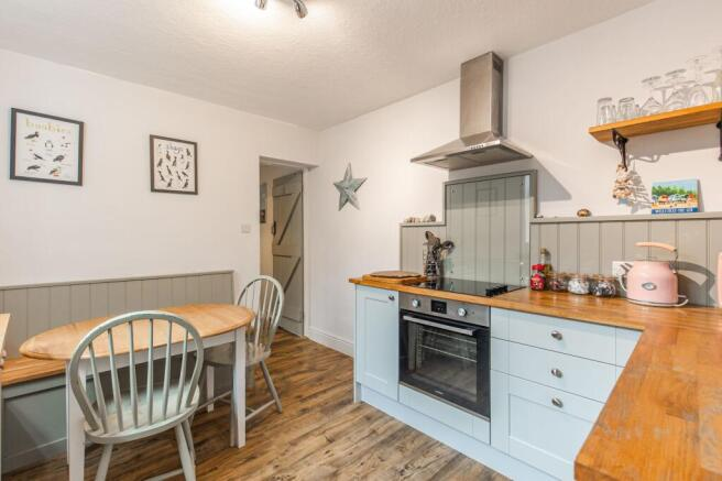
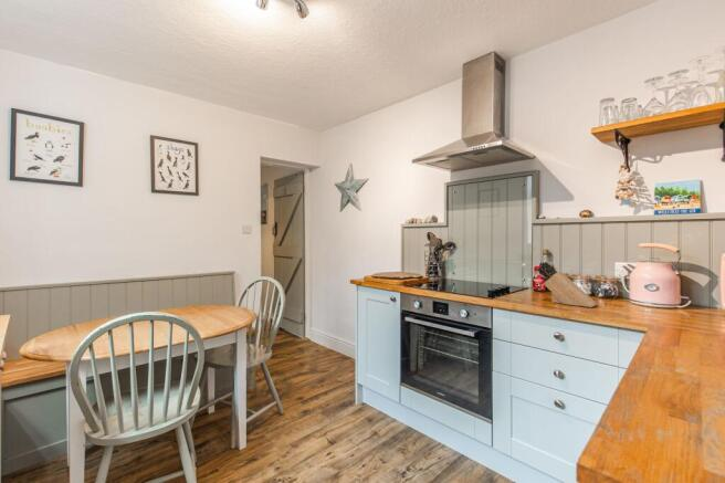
+ knife block (565, 282)
